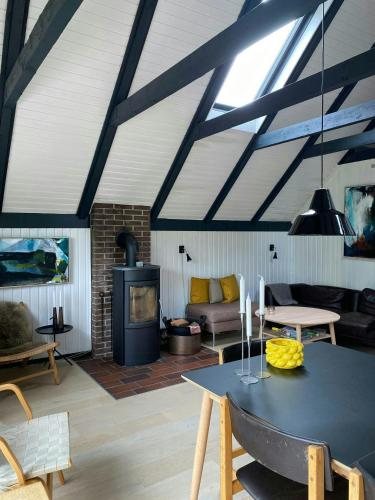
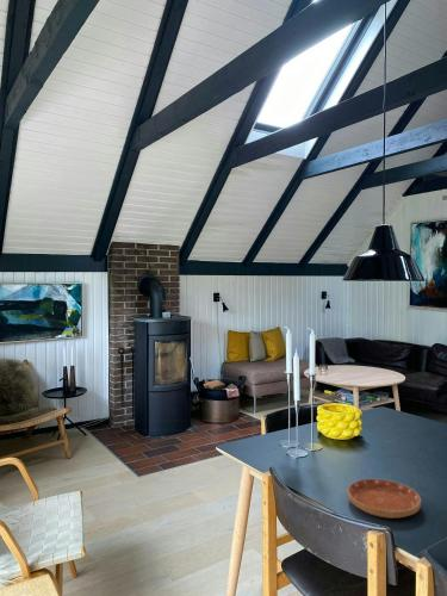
+ saucer (383, 498)
